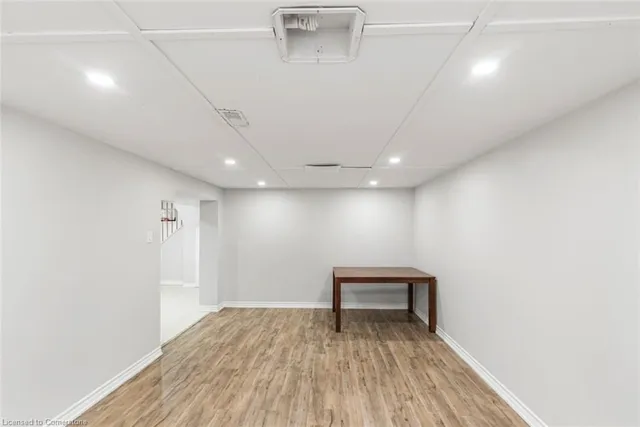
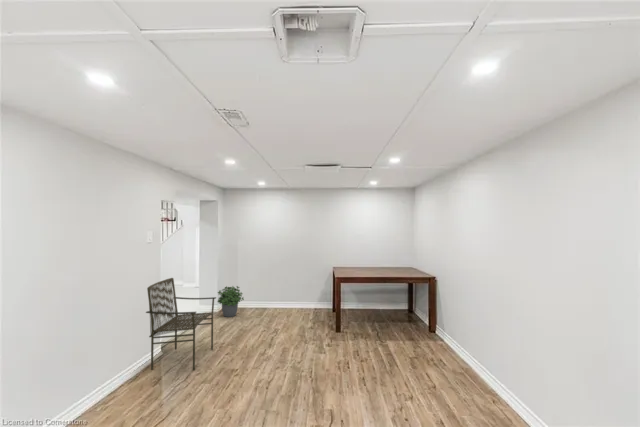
+ potted plant (230, 300)
+ armchair (181, 320)
